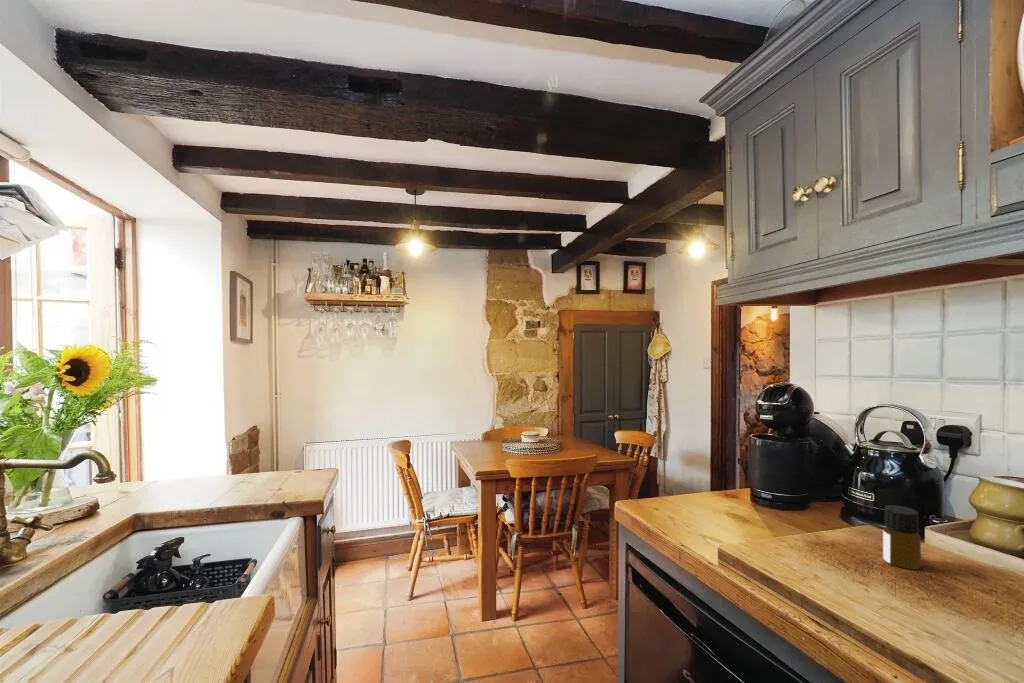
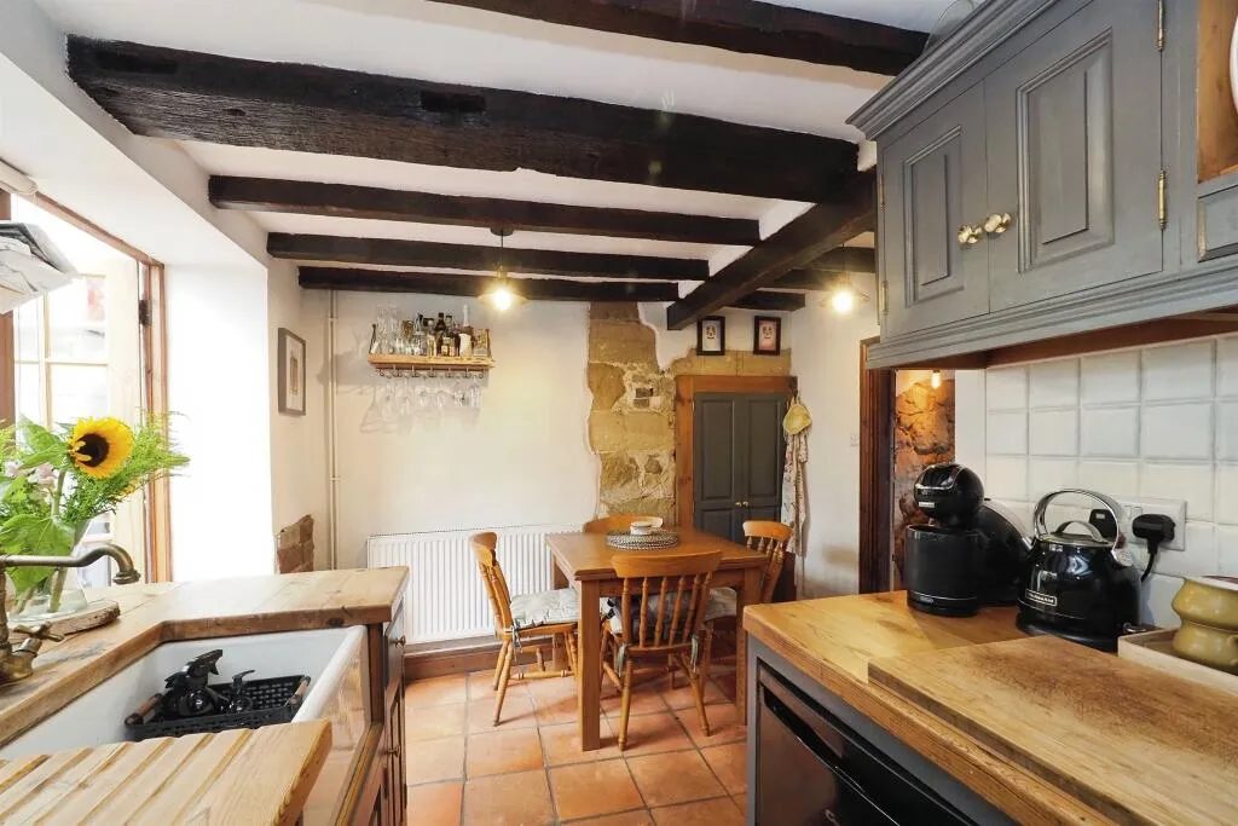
- bottle (901, 535)
